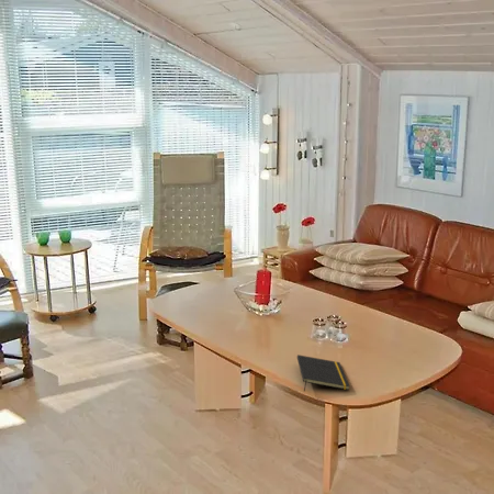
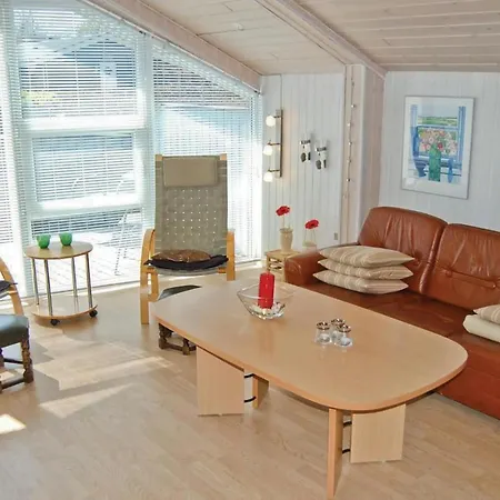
- notepad (322, 371)
